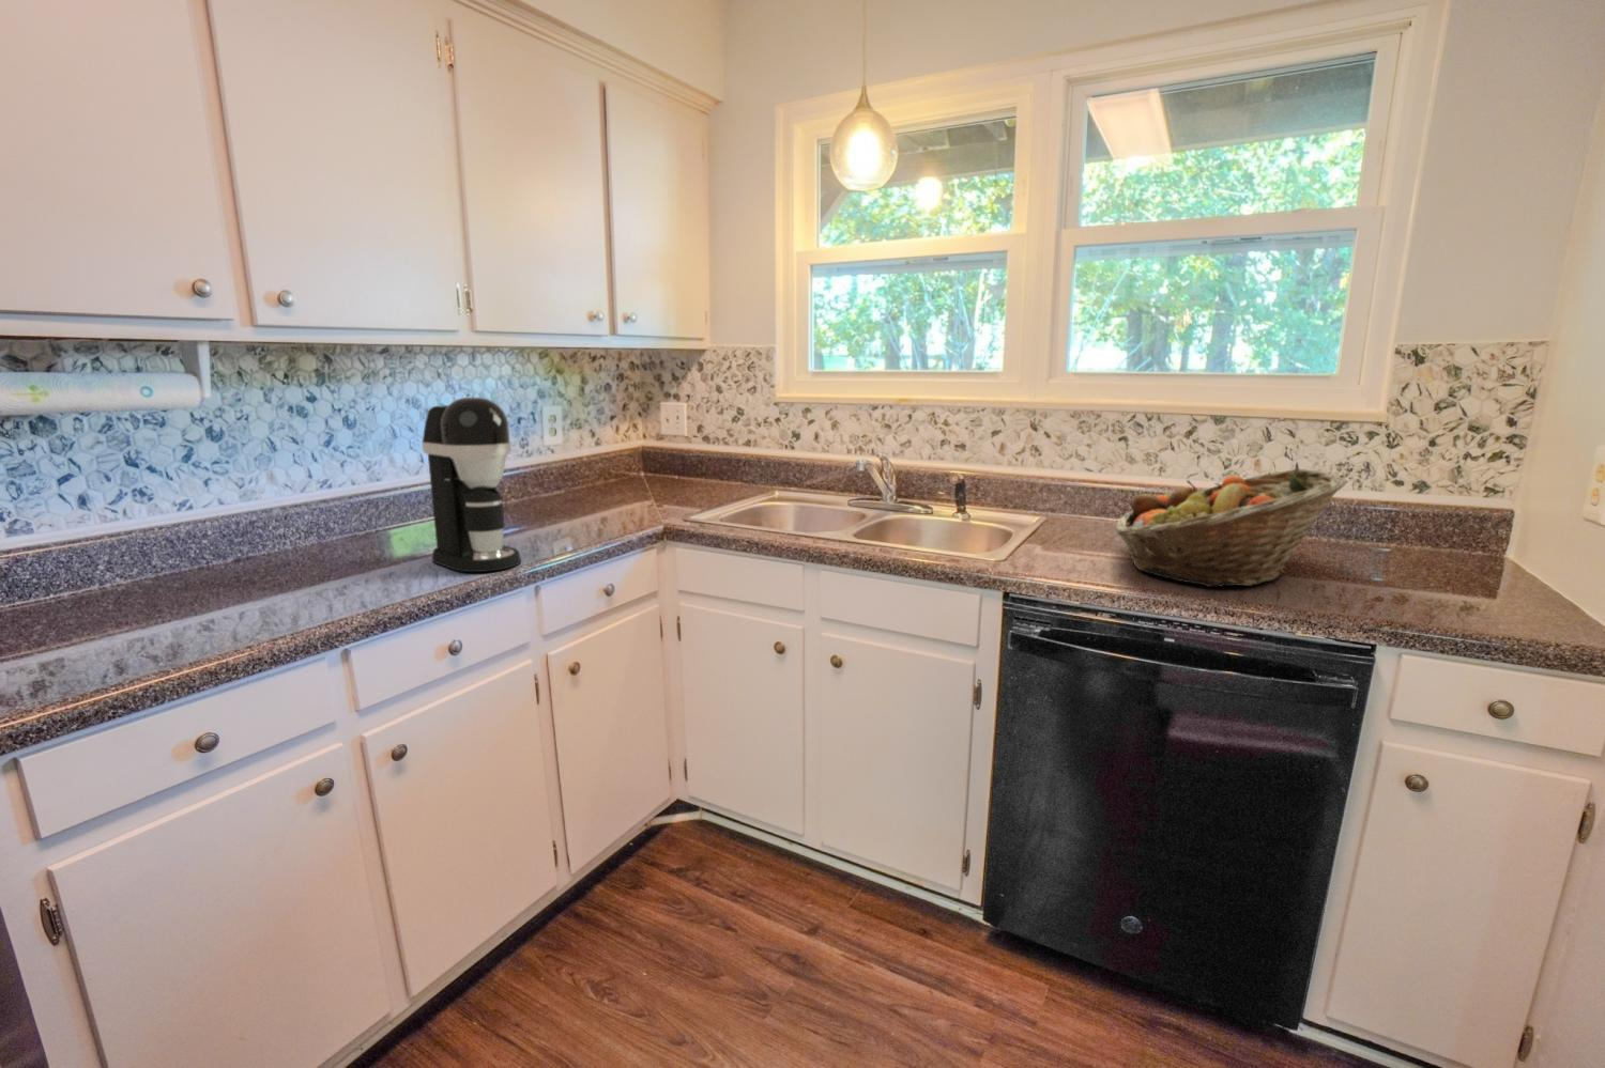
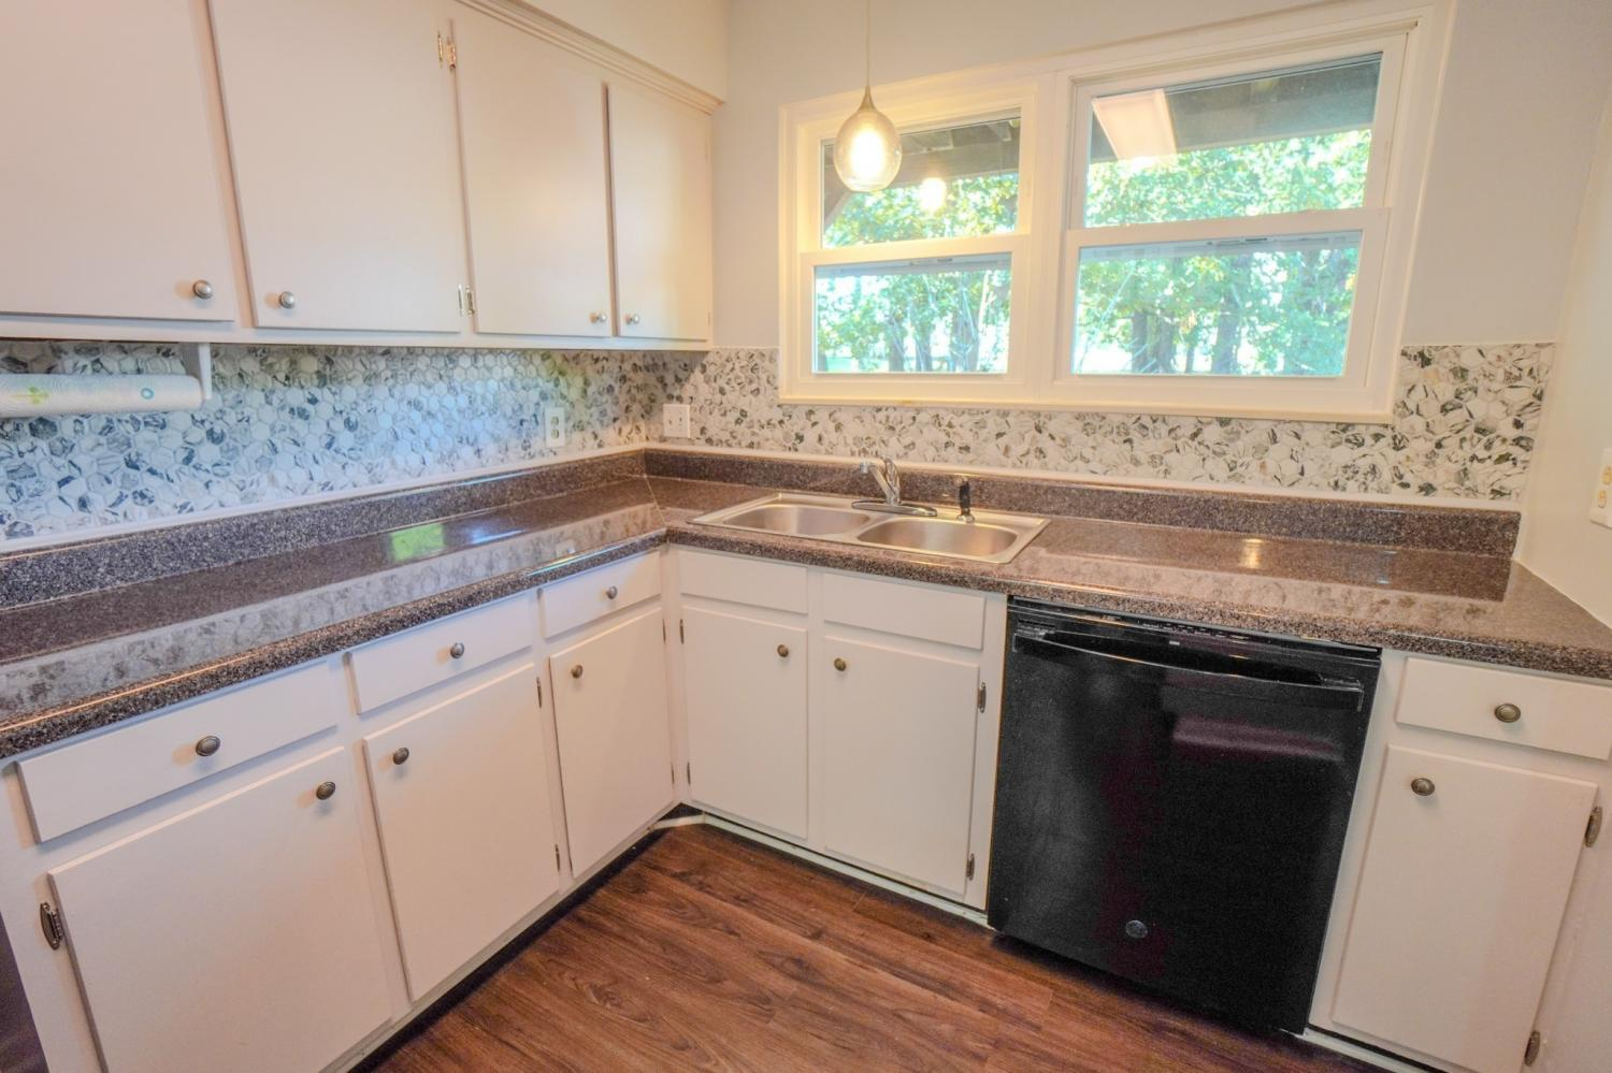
- coffee maker (469, 480)
- fruit basket (1220, 519)
